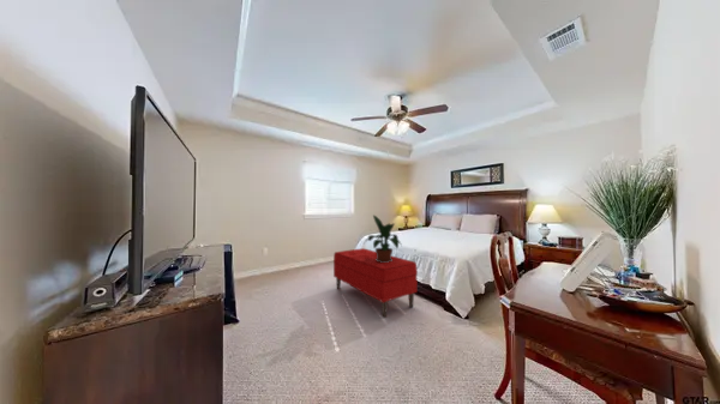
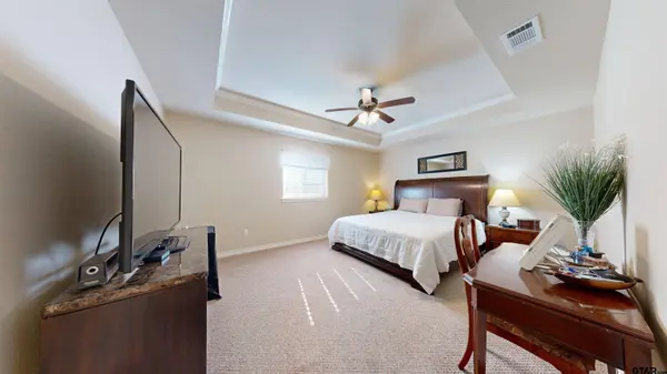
- bench (371, 276)
- potted plant (384, 237)
